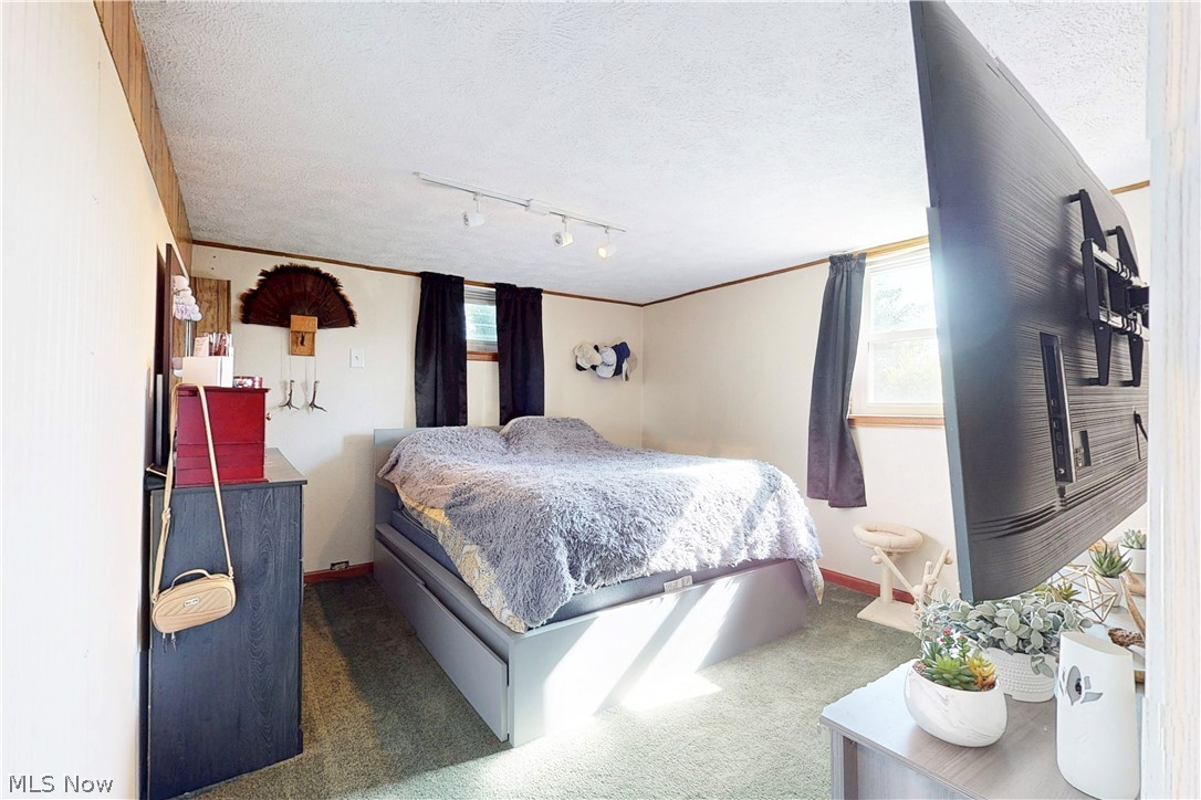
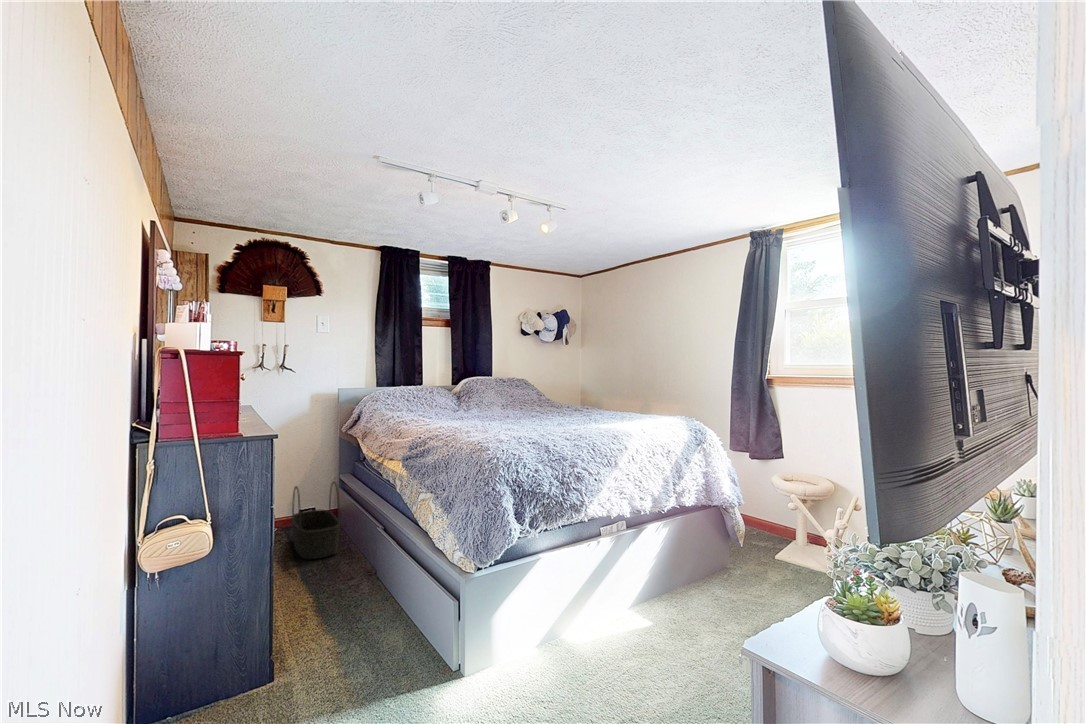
+ basket (315, 515)
